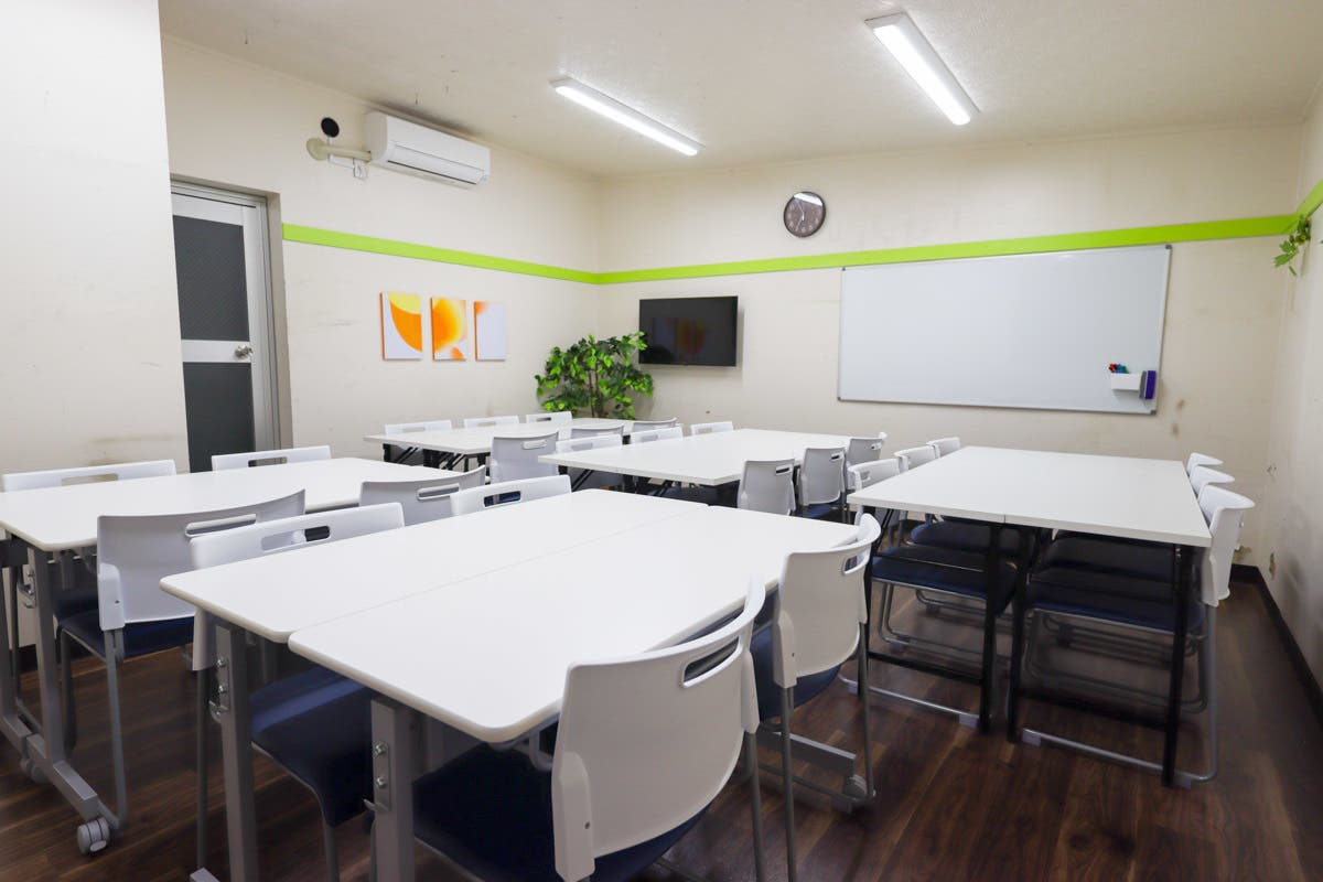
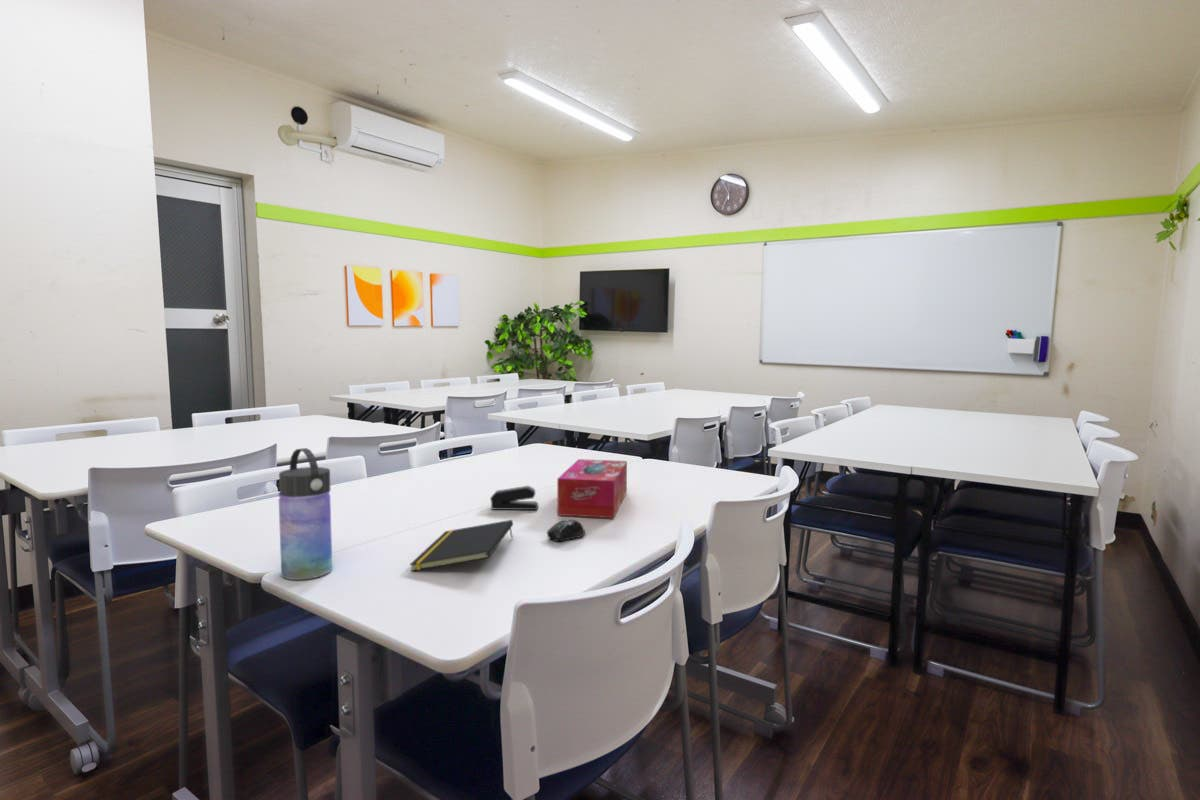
+ tissue box (594, 486)
+ notepad (465, 543)
+ computer mouse (566, 527)
+ water bottle (305, 510)
+ stapler (514, 497)
